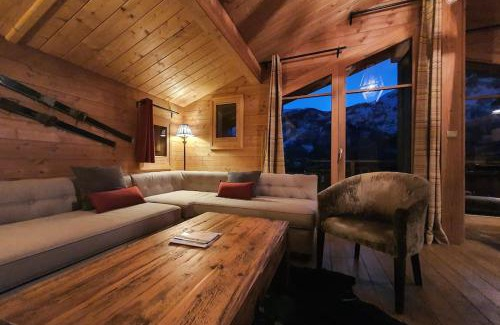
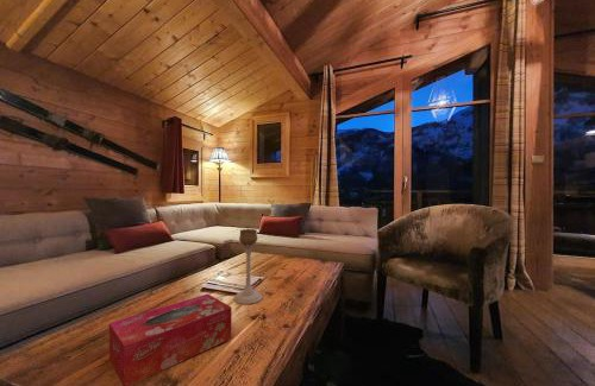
+ candle holder (248, 264)
+ tissue box (174, 331)
